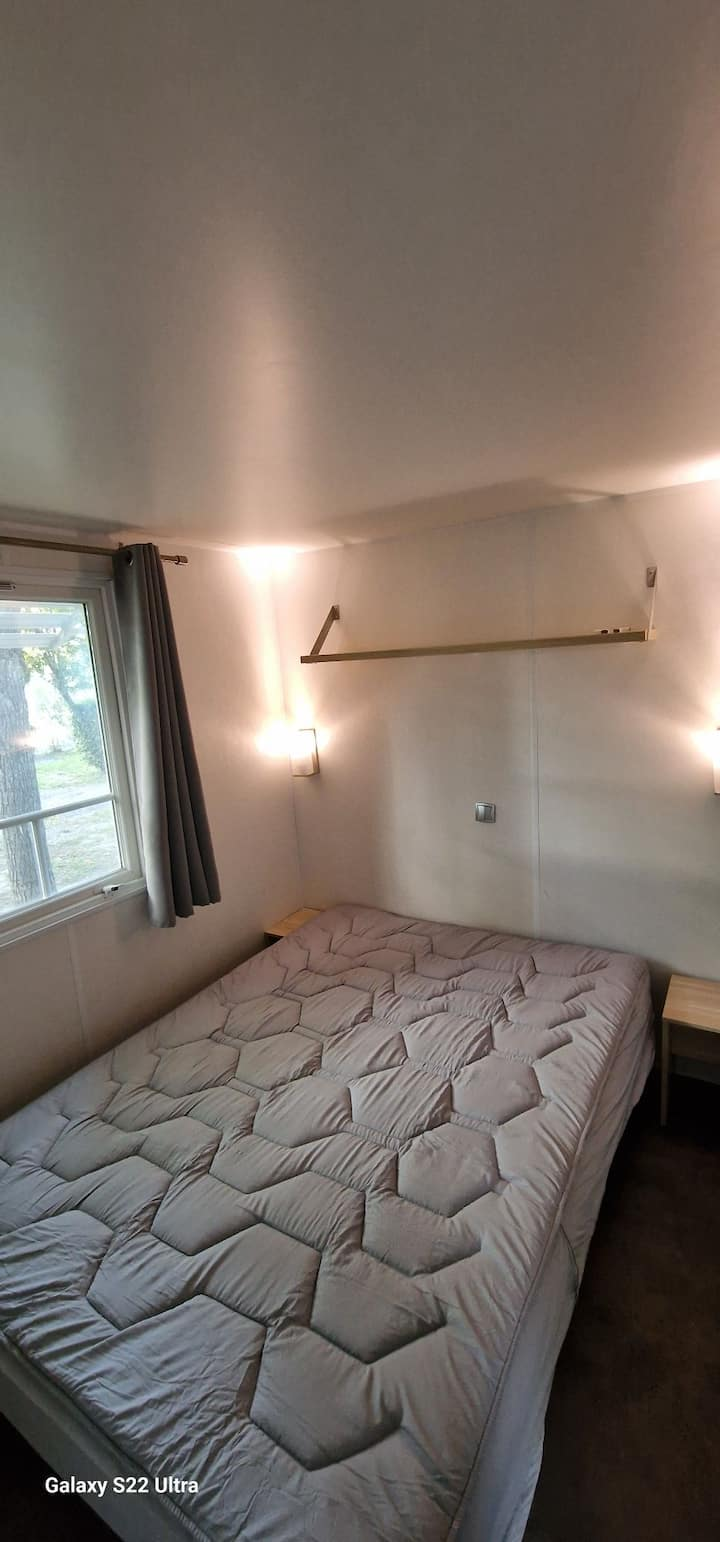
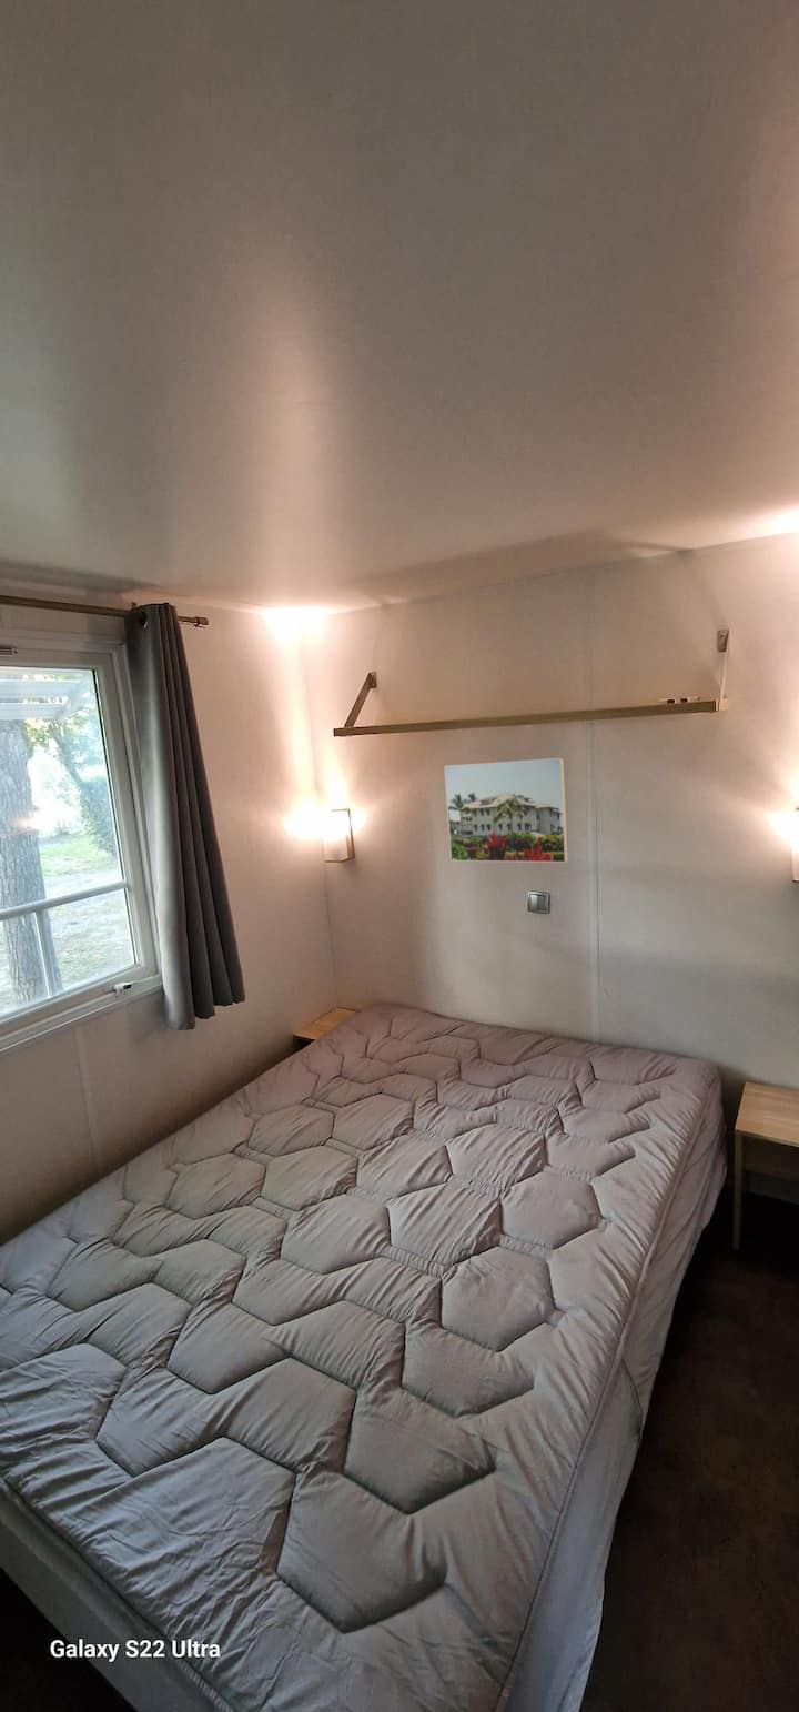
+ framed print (504, 812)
